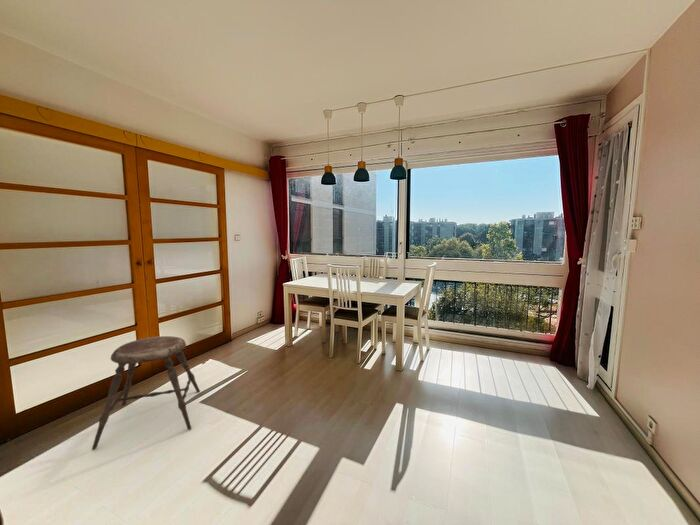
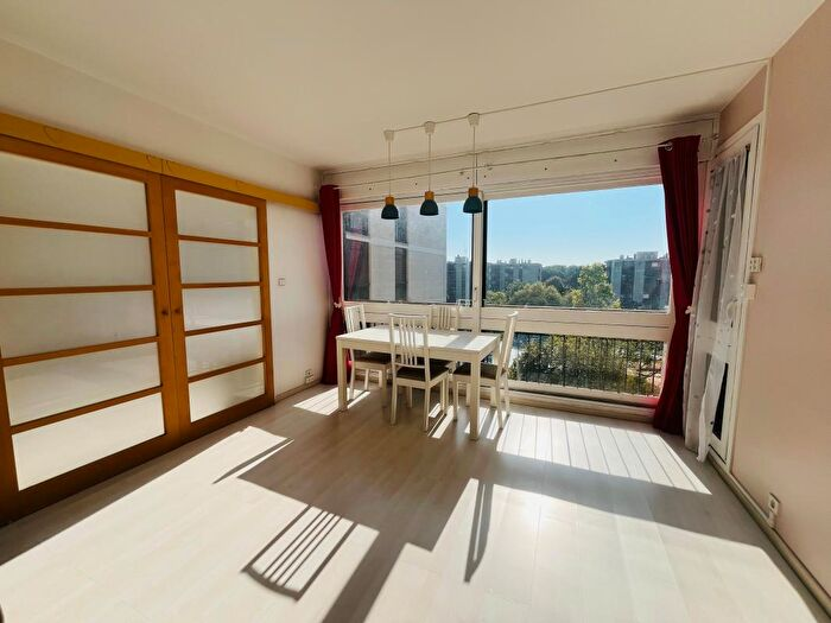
- stool (153, 392)
